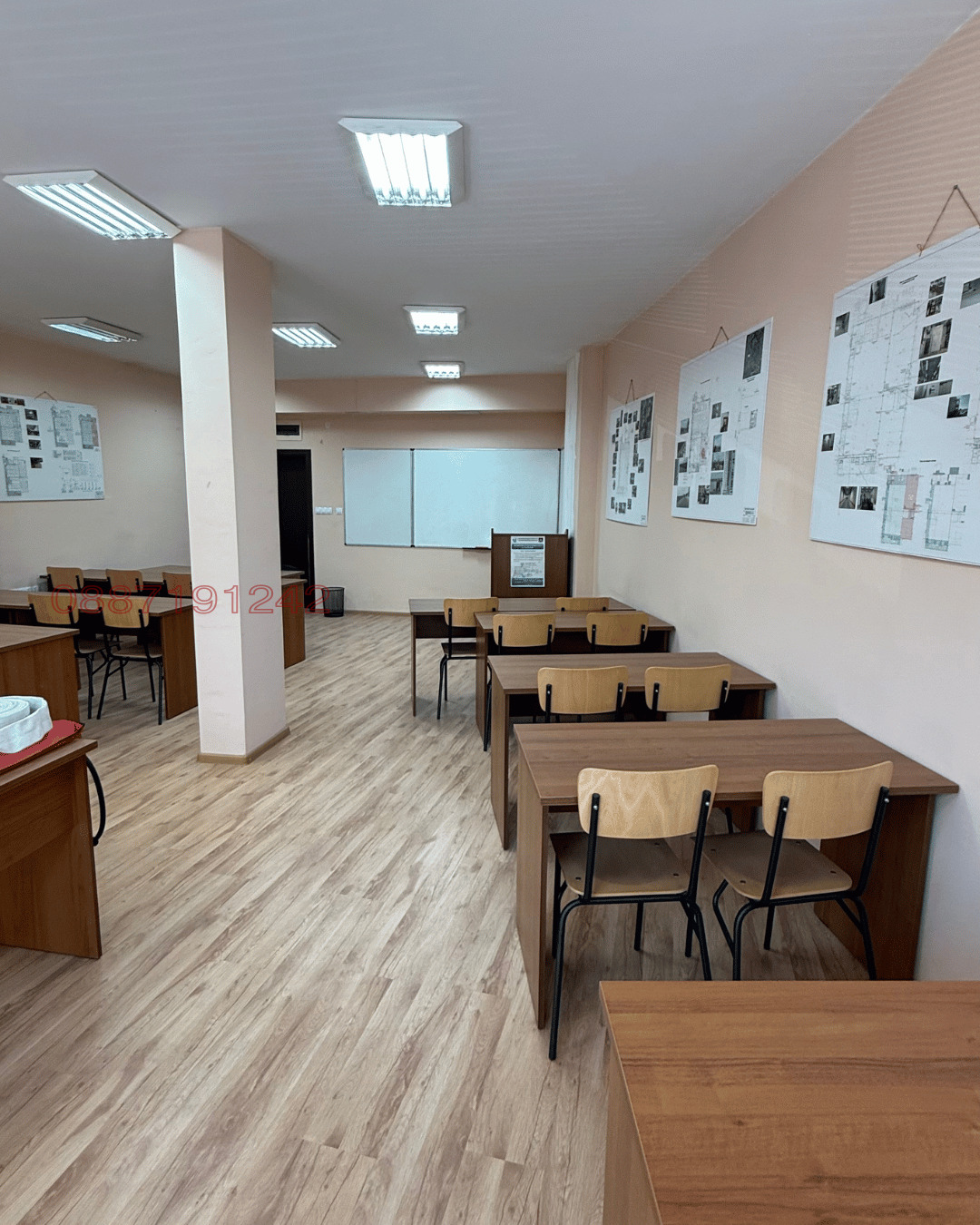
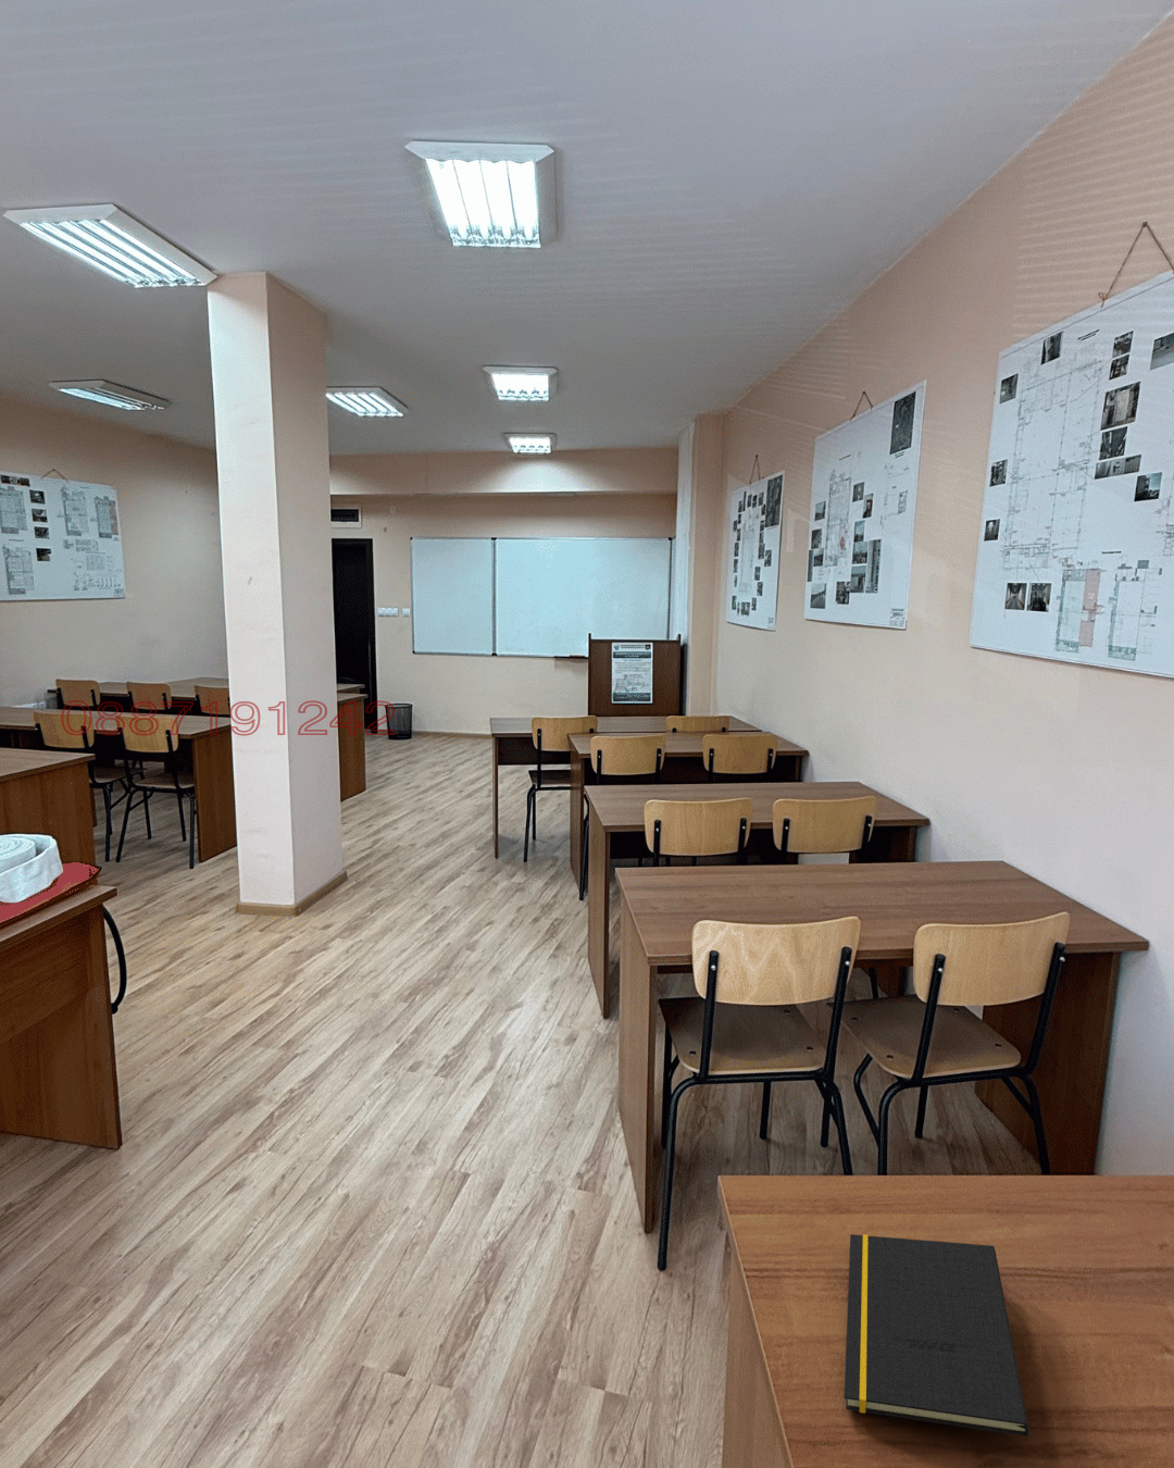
+ notepad (926, 1321)
